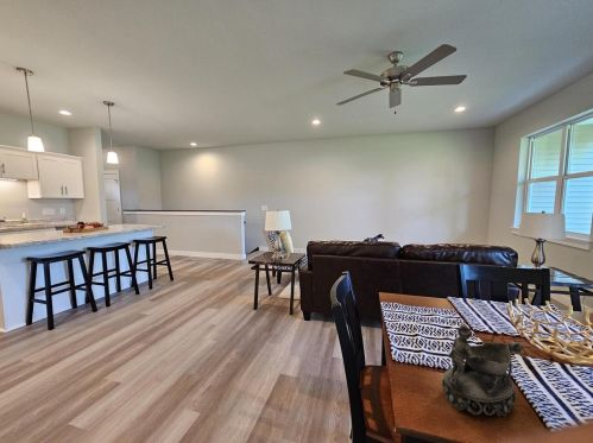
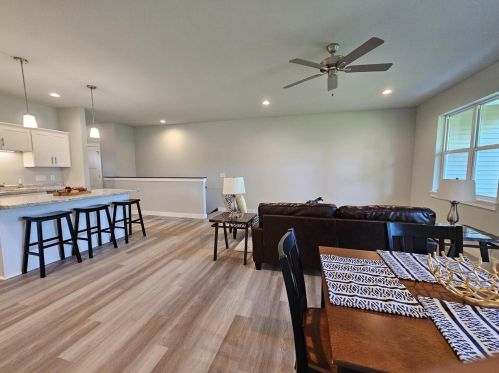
- decorative bowl (482, 357)
